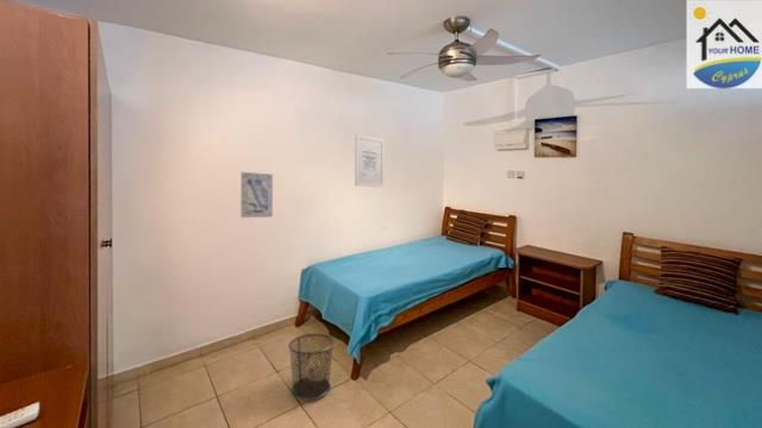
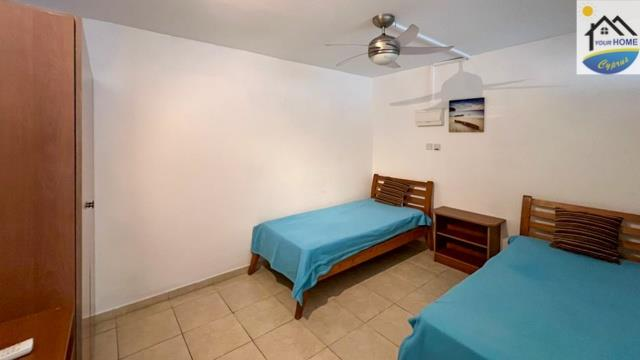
- waste bin (311, 366)
- wall art (257, 195)
- wall art (369, 162)
